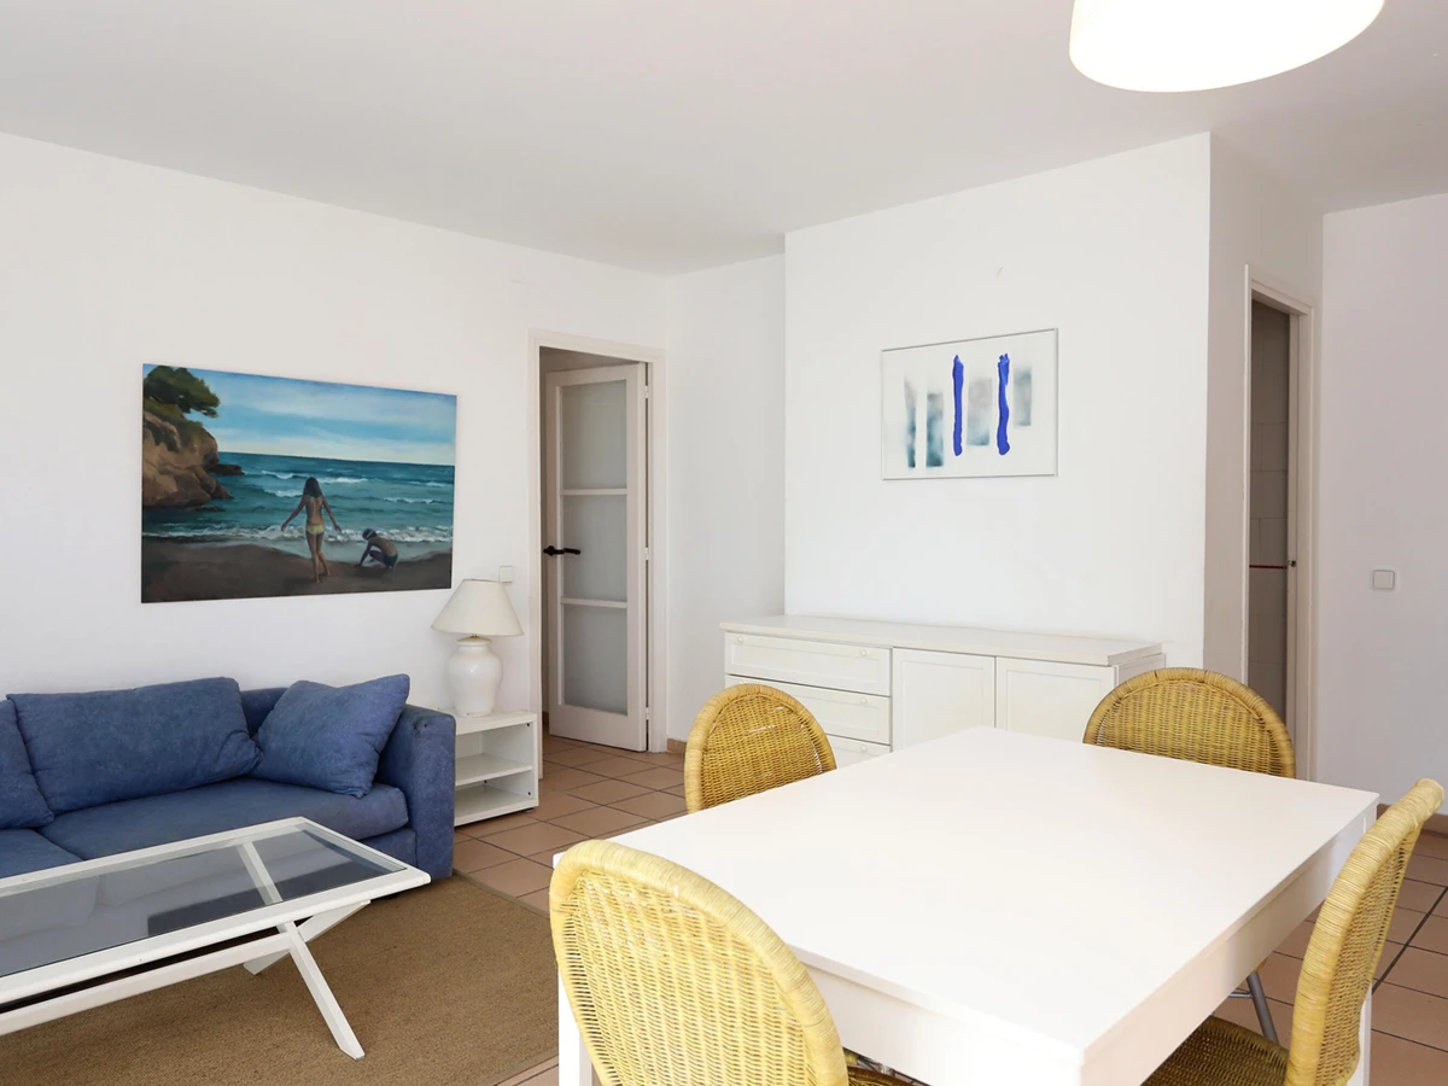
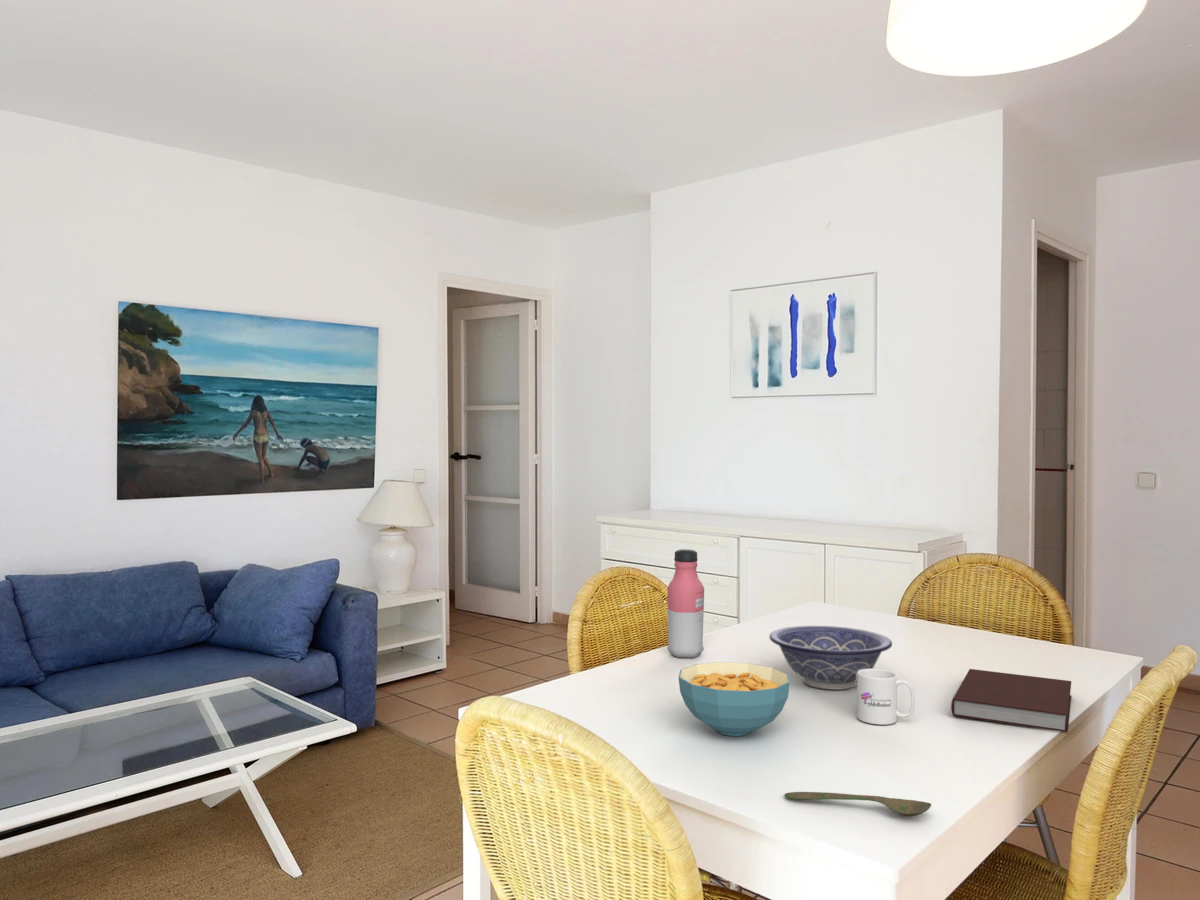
+ spoon (855, 799)
+ water bottle (685, 602)
+ notebook (1013, 697)
+ mug (885, 696)
+ decorative bowl (829, 660)
+ cereal bowl (733, 703)
